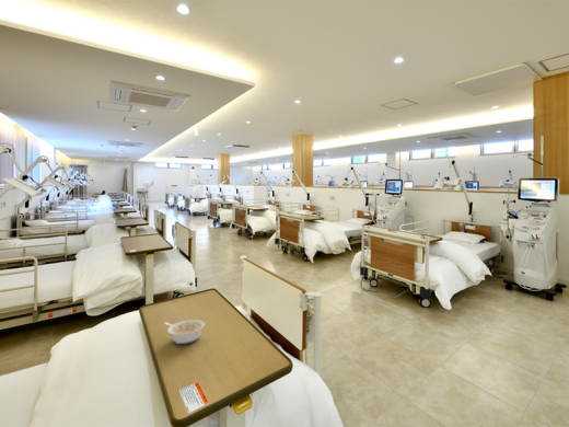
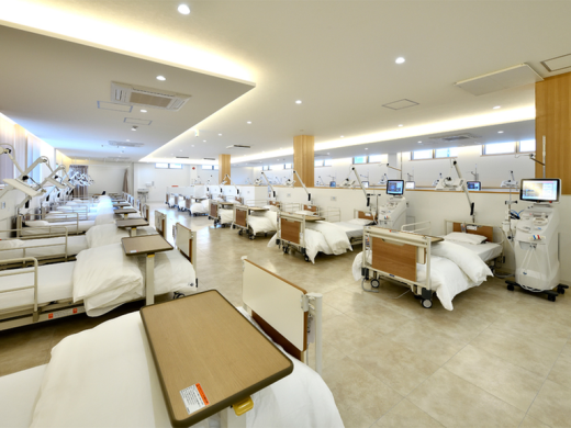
- legume (185, 331)
